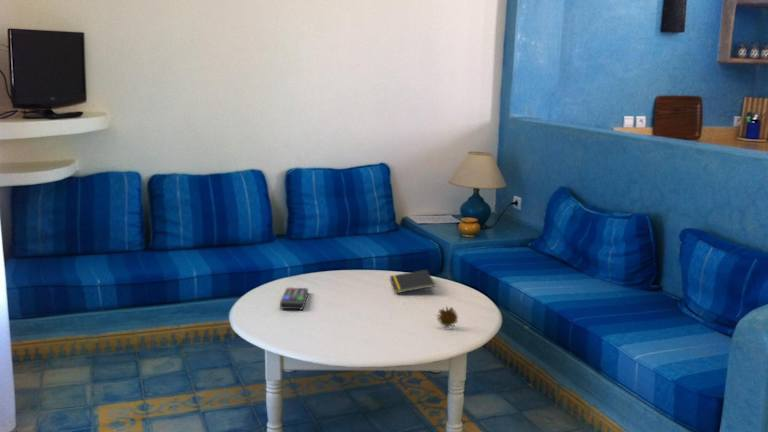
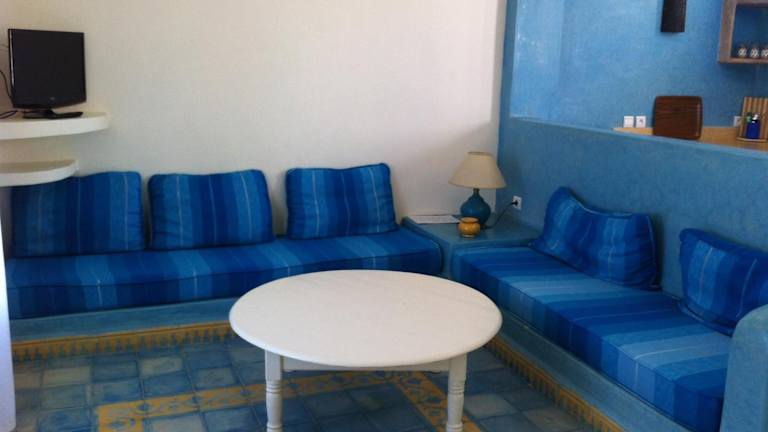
- notepad (411, 280)
- flower (447, 316)
- remote control (294, 297)
